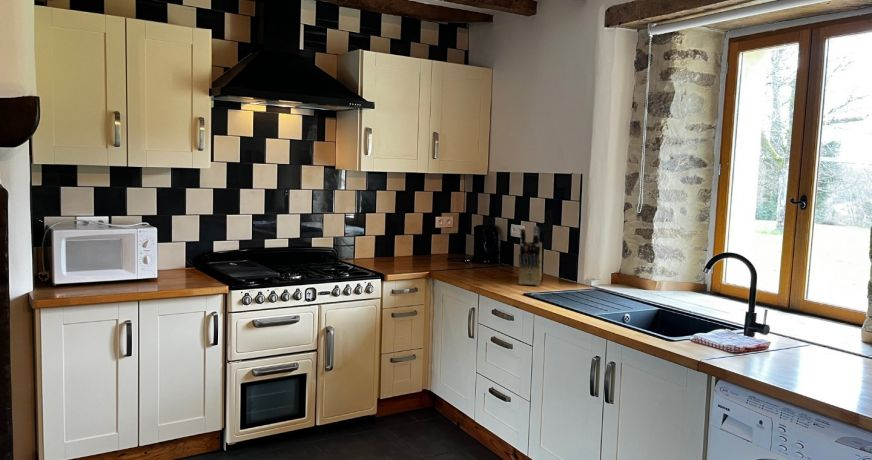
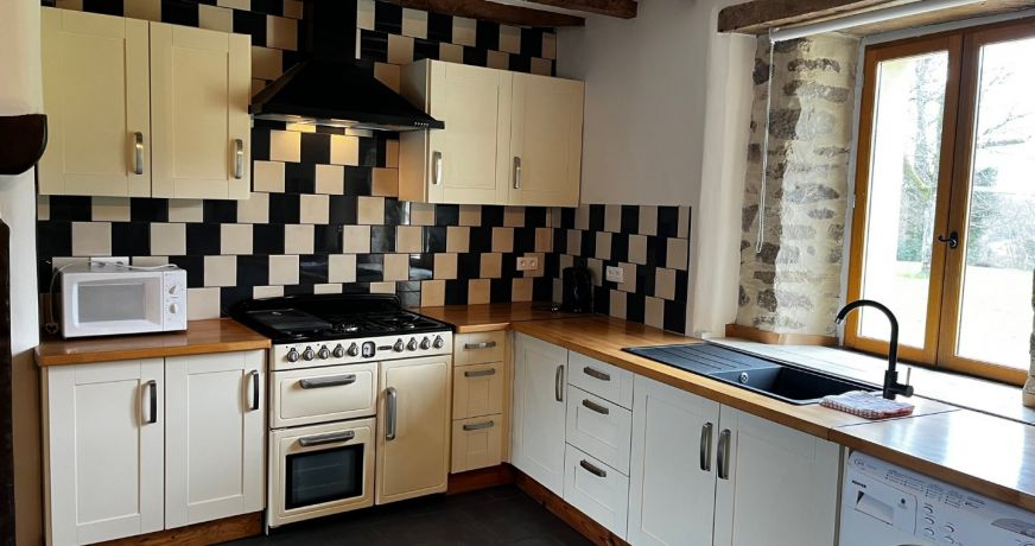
- knife block (530, 253)
